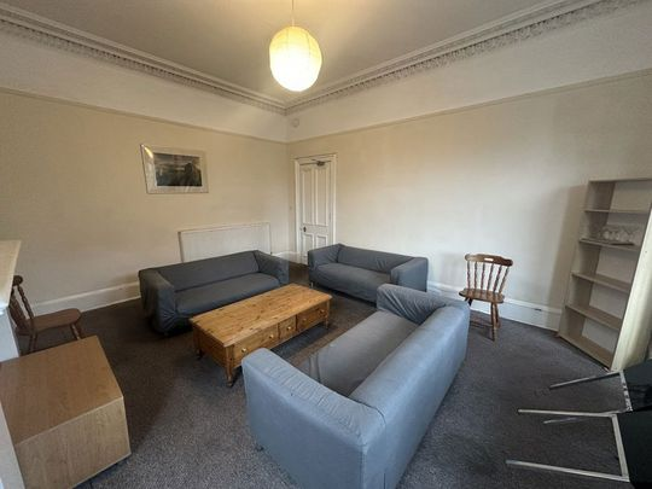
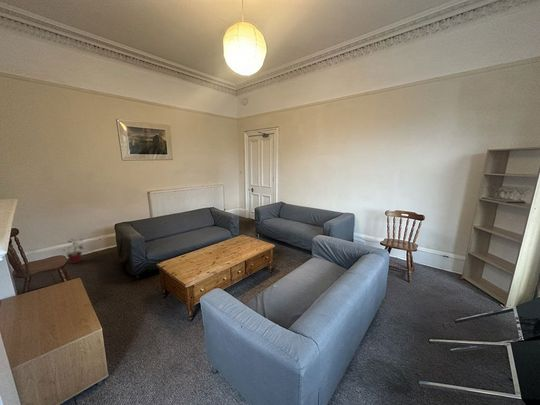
+ potted plant (74, 249)
